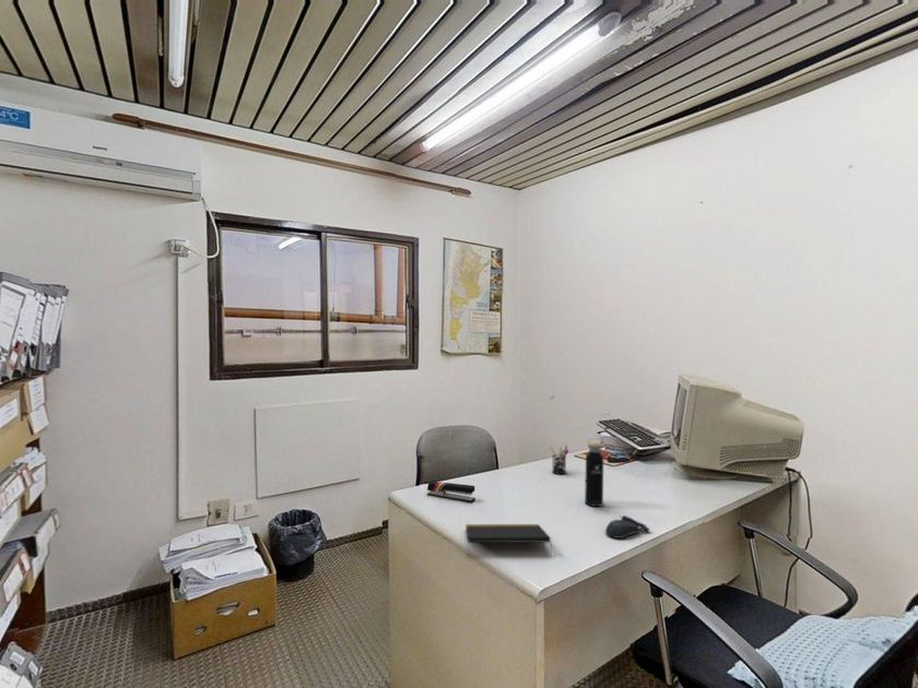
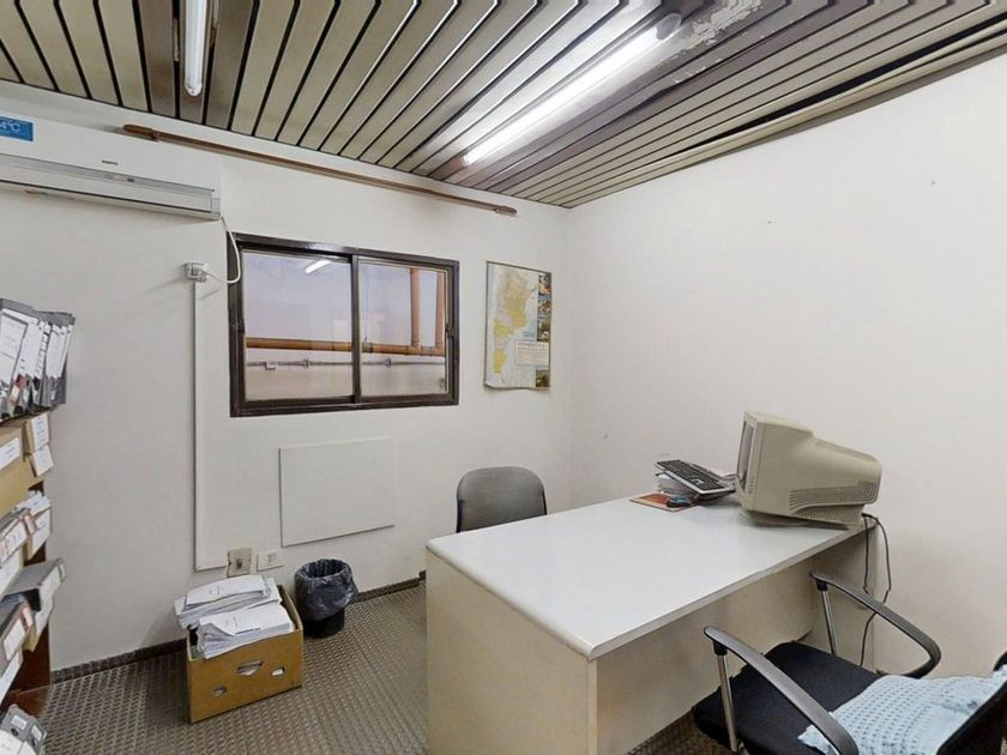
- water bottle (593, 471)
- stapler (450, 489)
- notepad (505, 533)
- computer mouse (623, 524)
- pen holder (560, 458)
